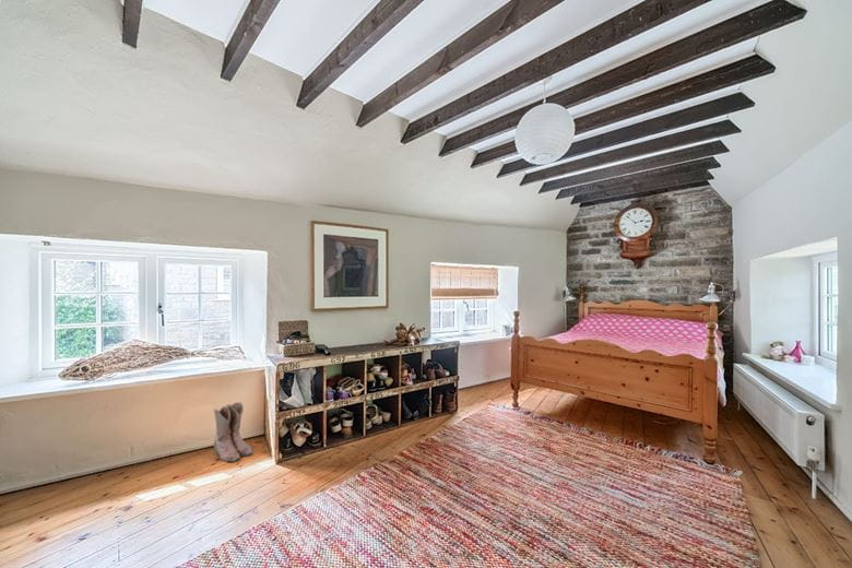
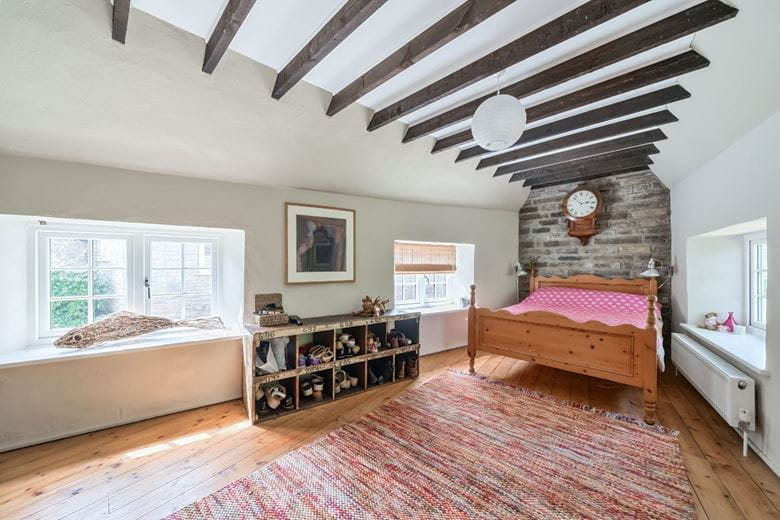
- boots (233, 428)
